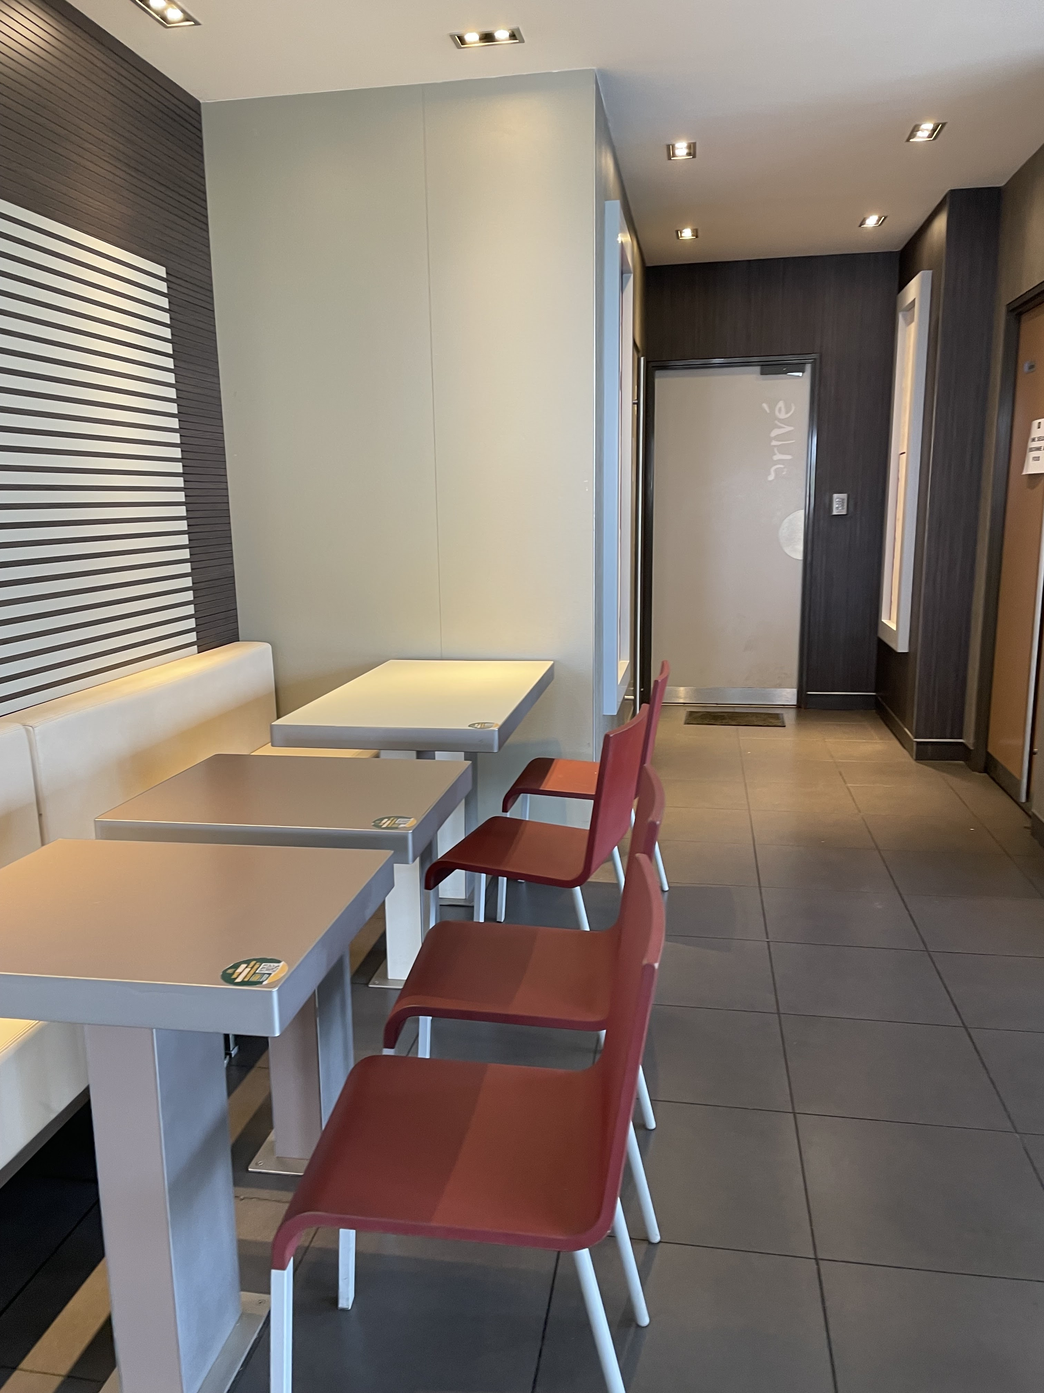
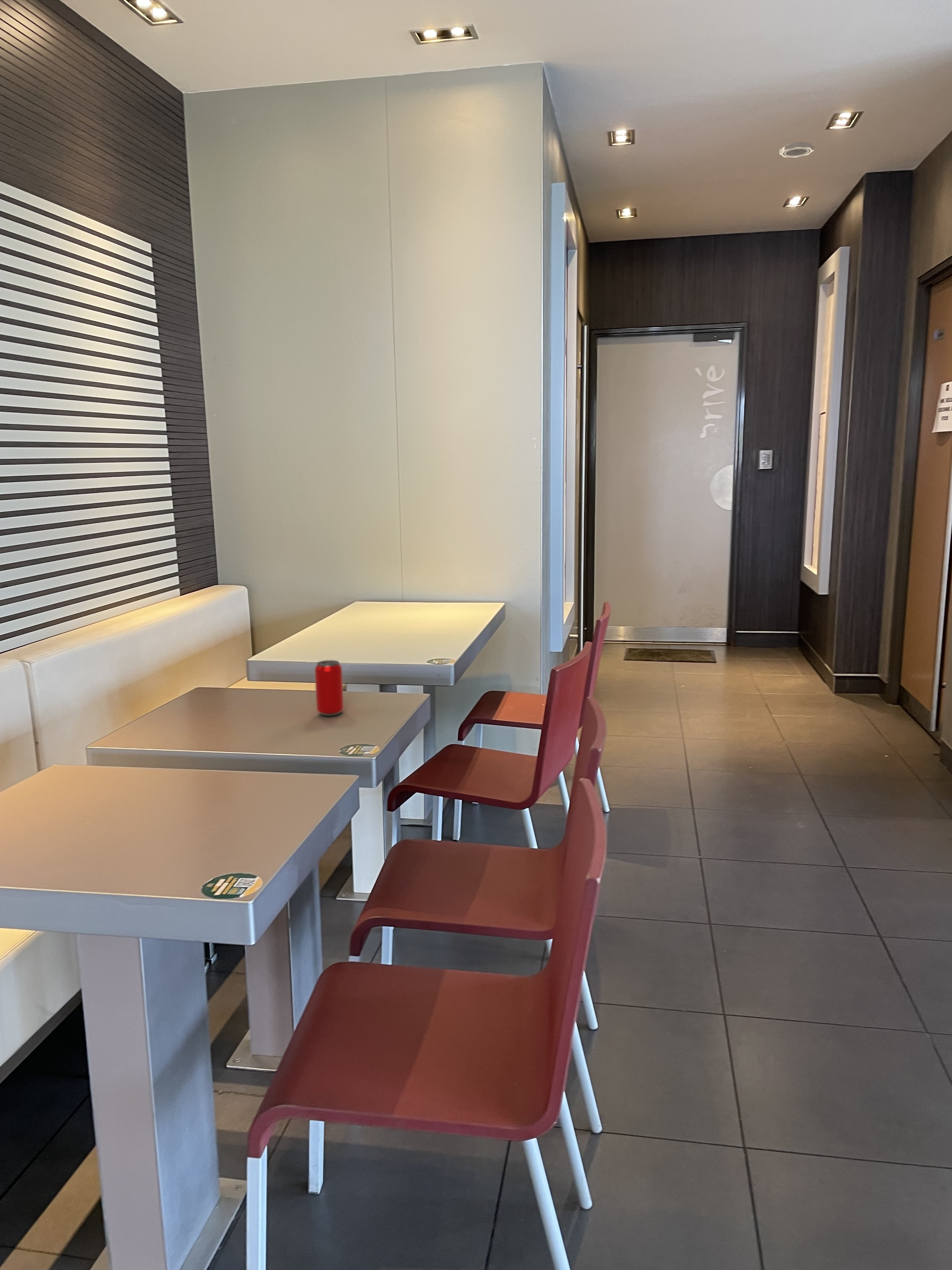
+ can (329, 688)
+ smoke detector (796, 147)
